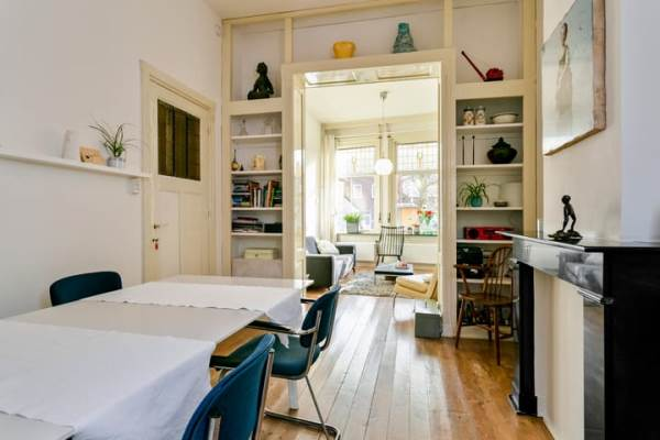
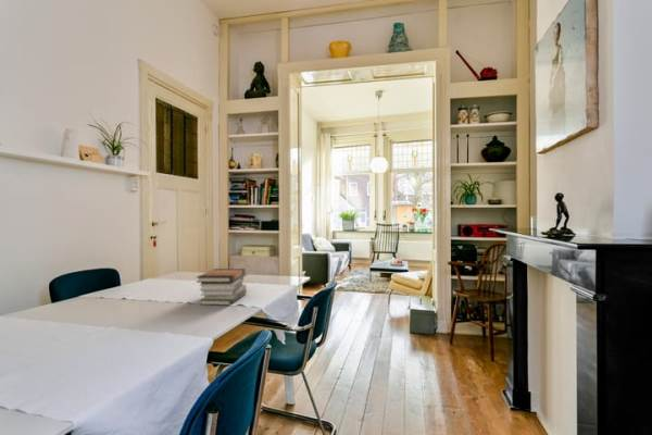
+ book stack (223, 285)
